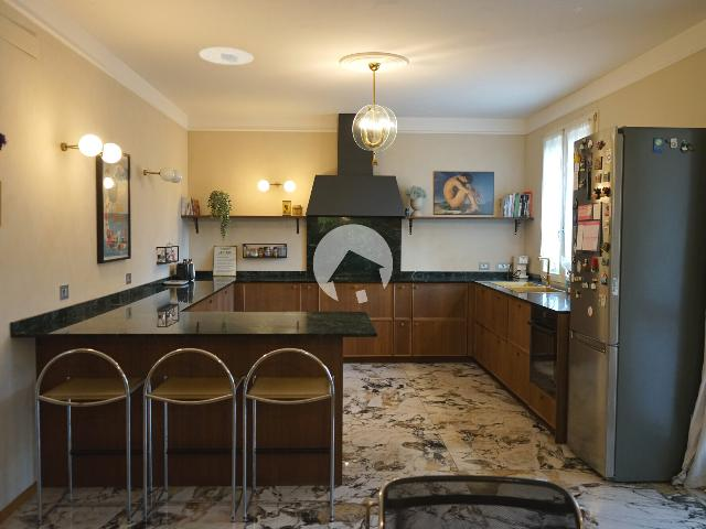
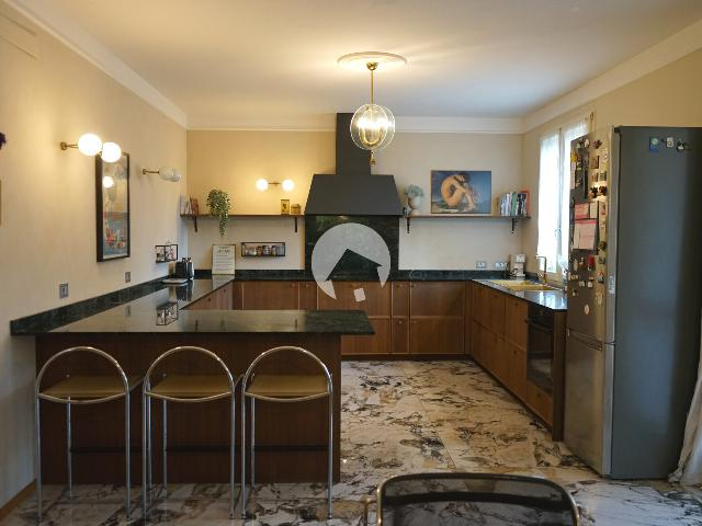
- recessed light (226, 53)
